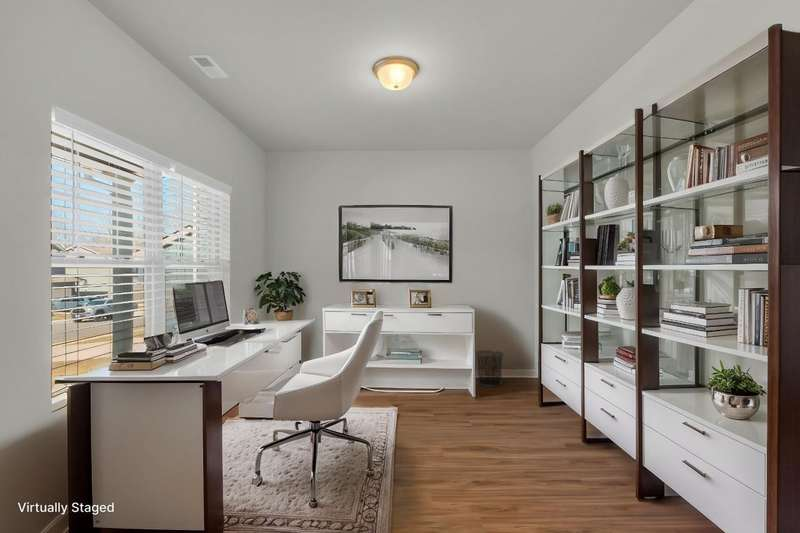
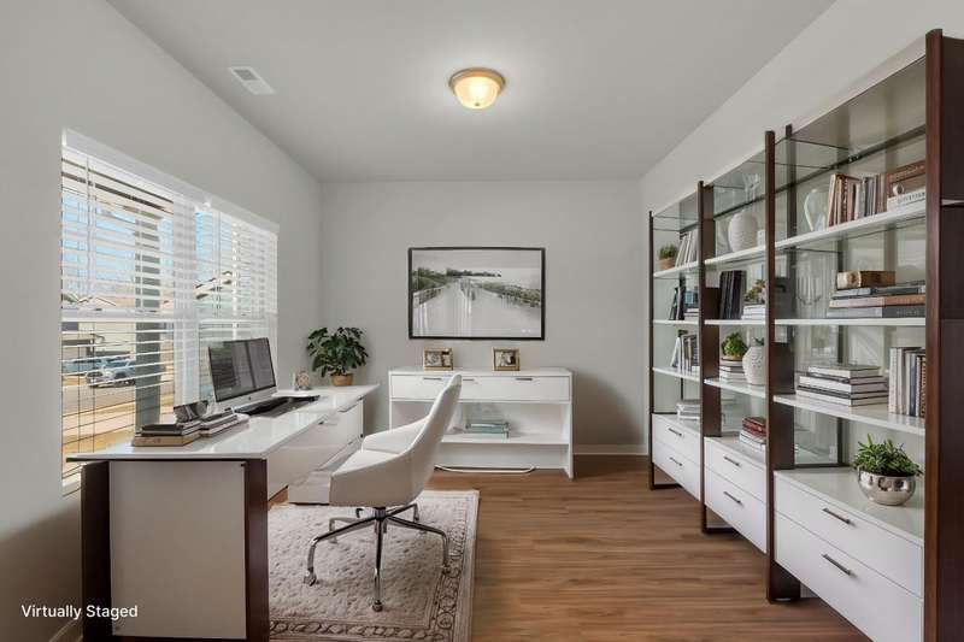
- waste bin (489, 368)
